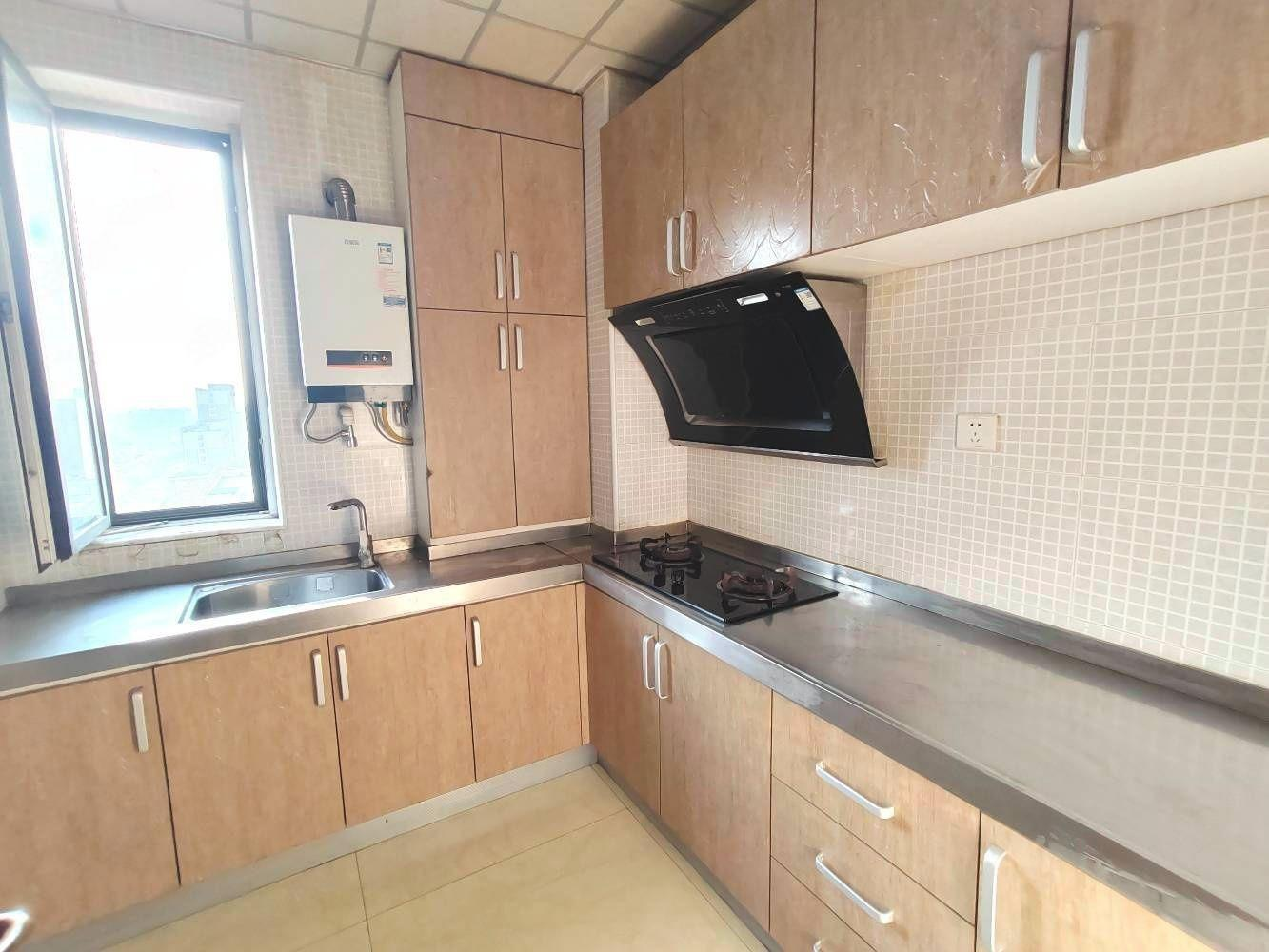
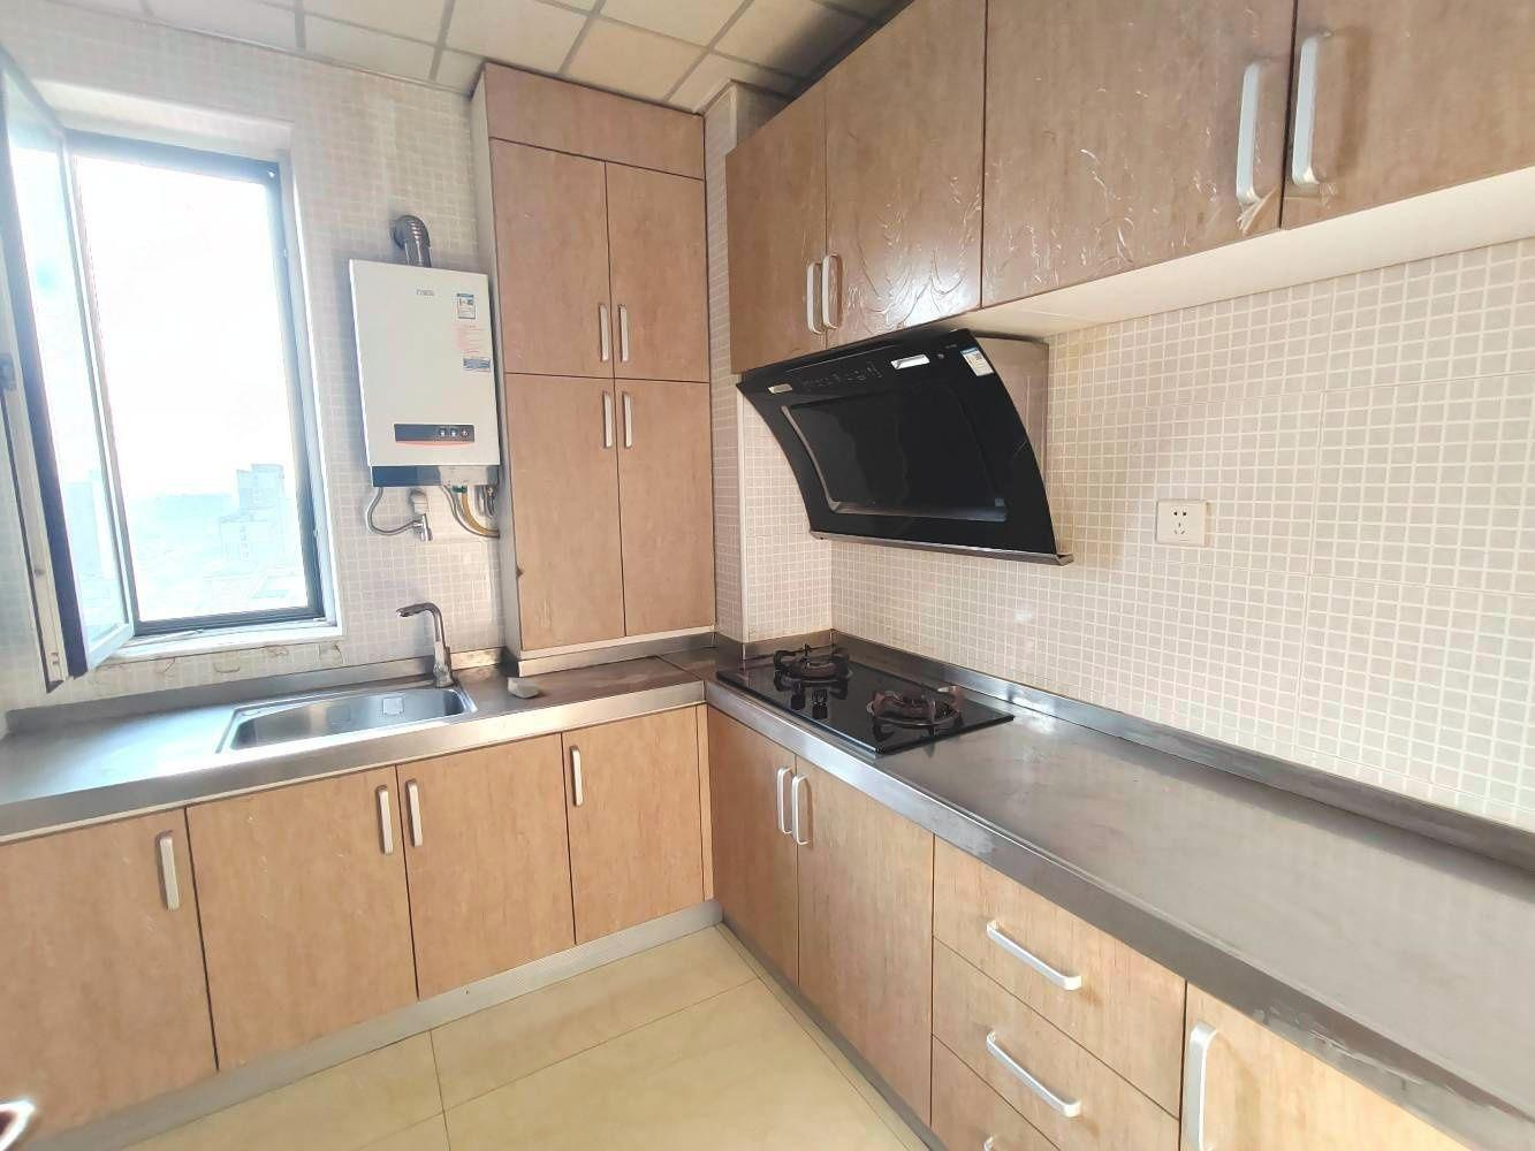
+ soap bar (523, 686)
